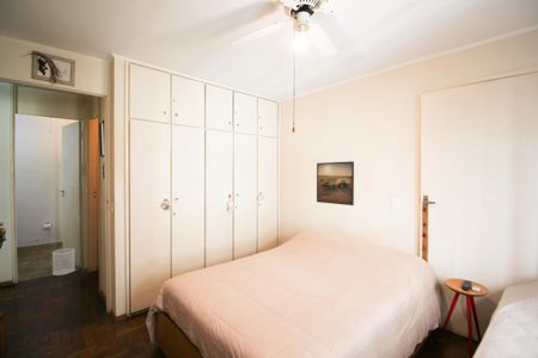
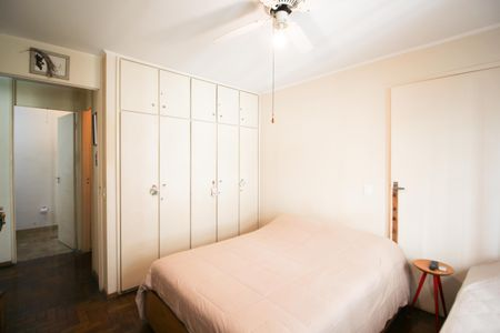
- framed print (334, 183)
- wastebasket (63, 260)
